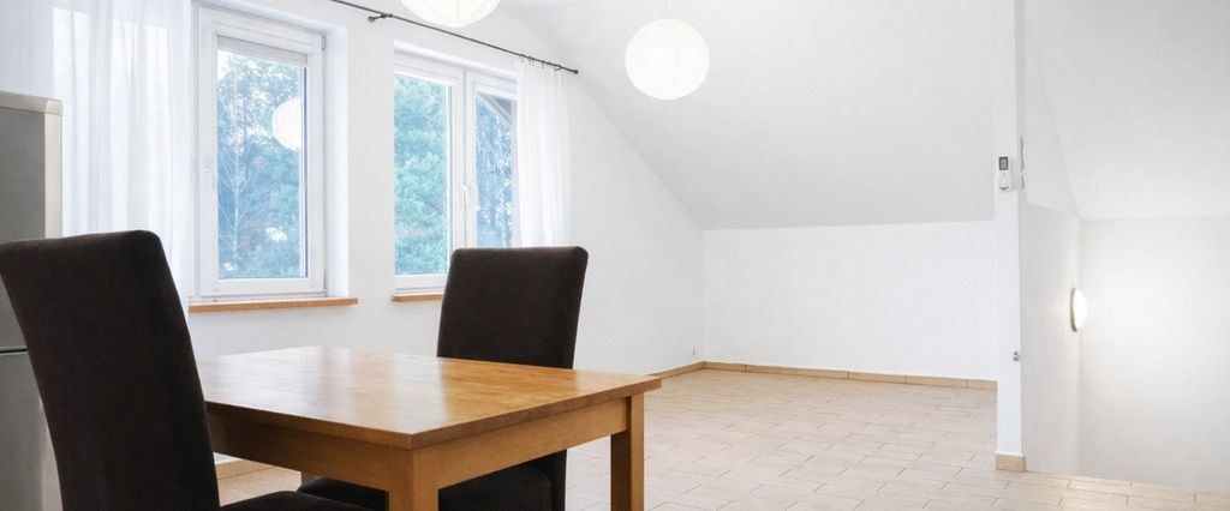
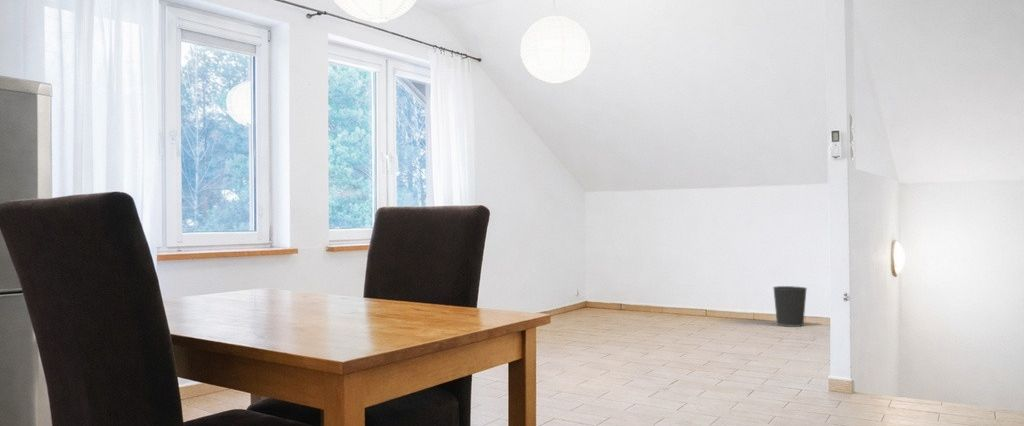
+ wastebasket (789, 306)
